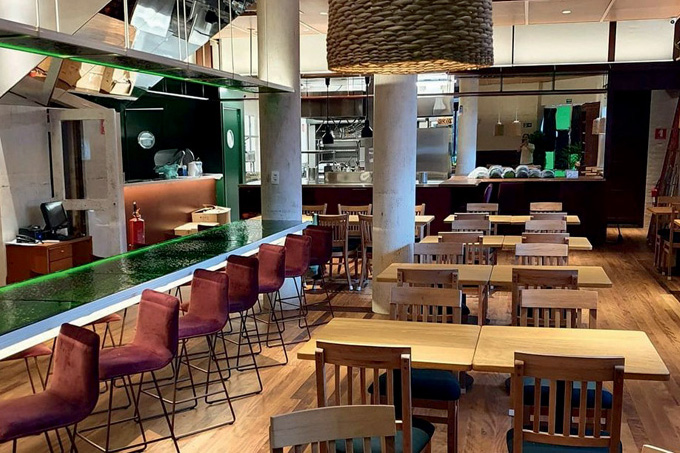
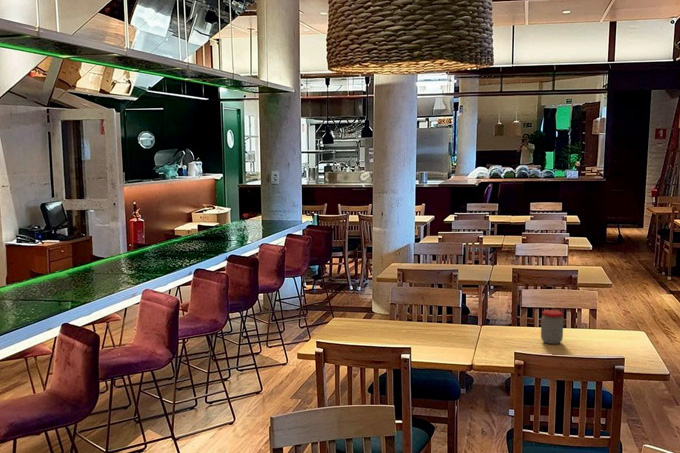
+ jar (552, 326)
